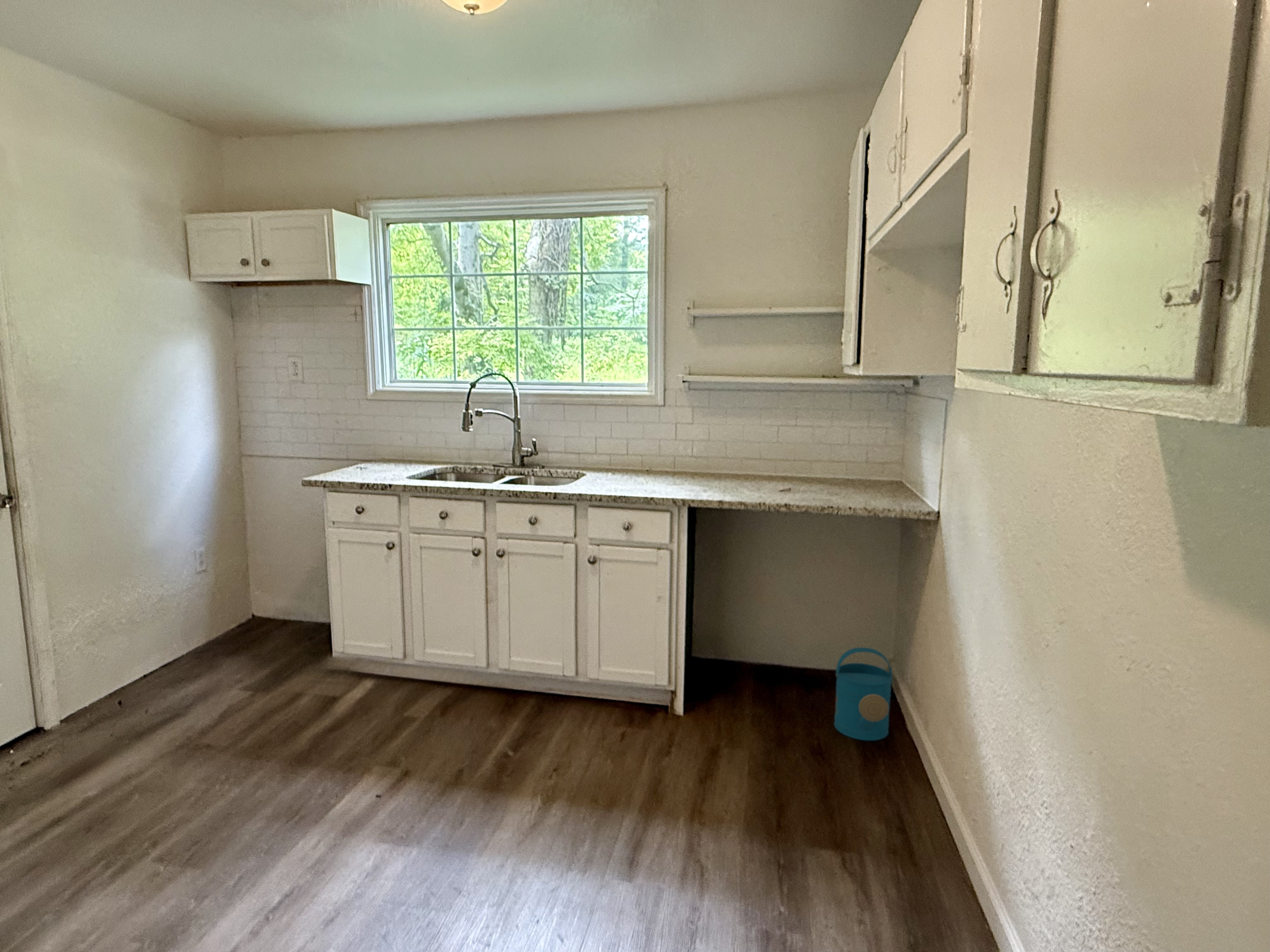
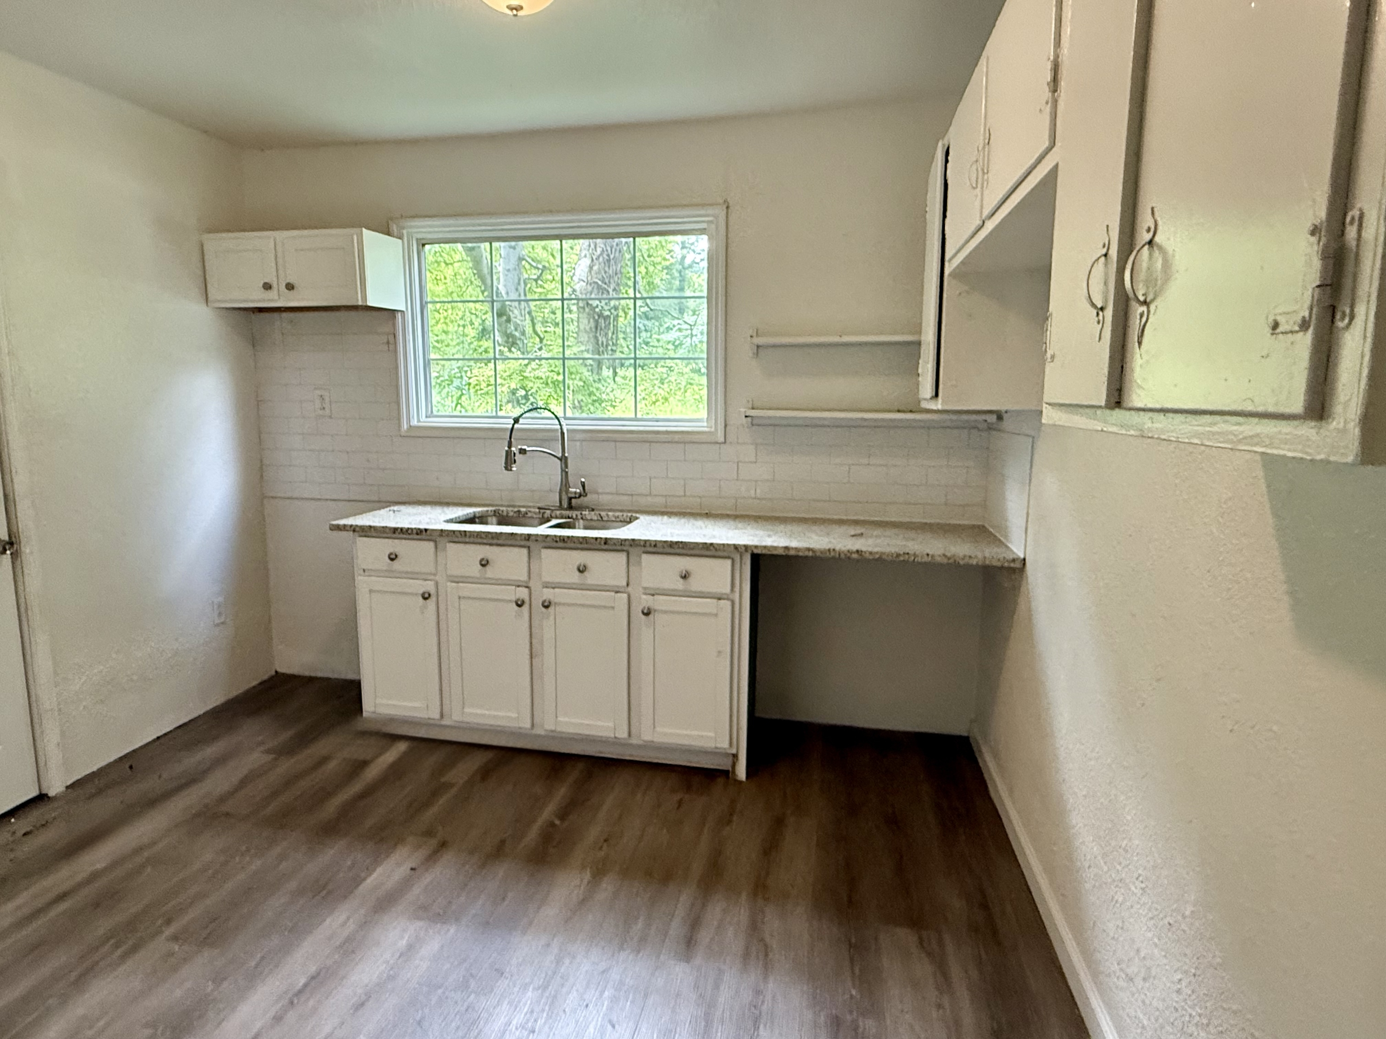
- watering can (866, 697)
